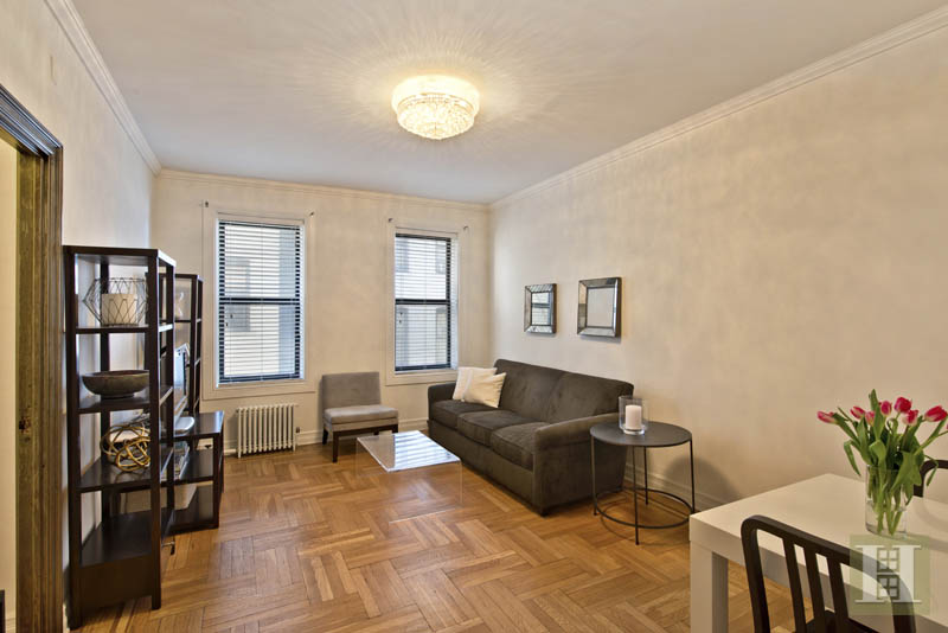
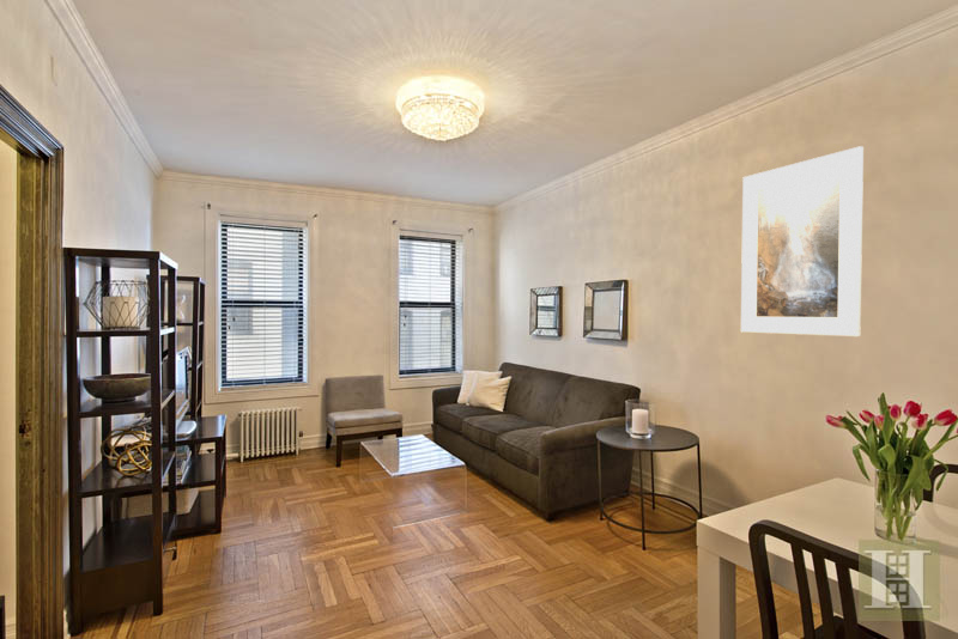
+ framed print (795, 249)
